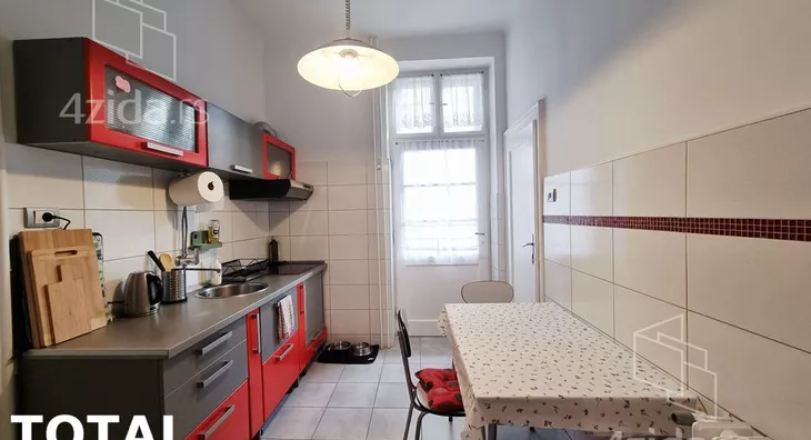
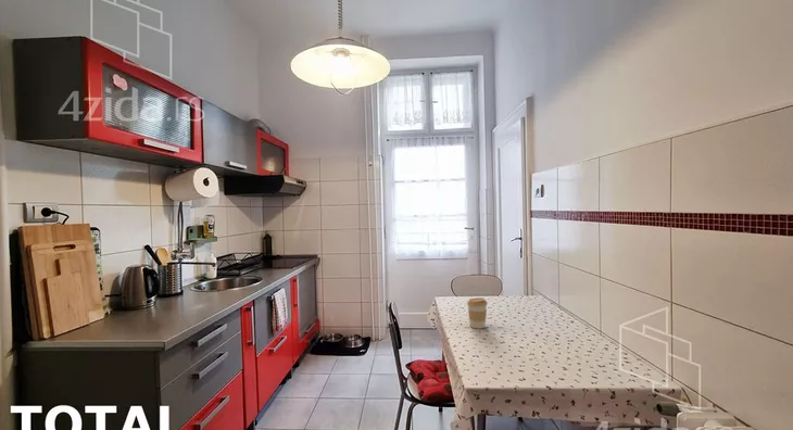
+ coffee cup (477, 312)
